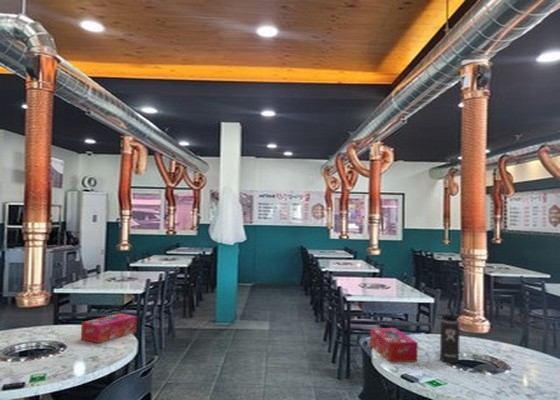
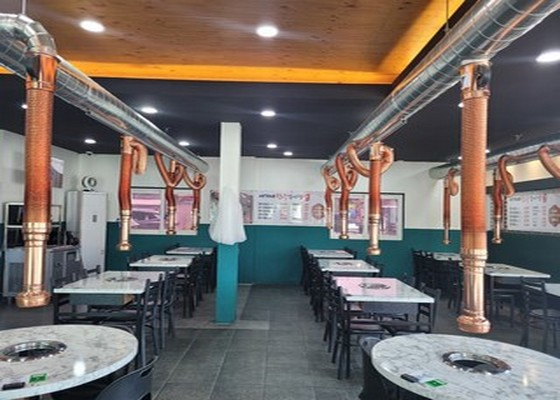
- tissue box (392, 344)
- tissue box (109, 327)
- thermos bottle (447, 333)
